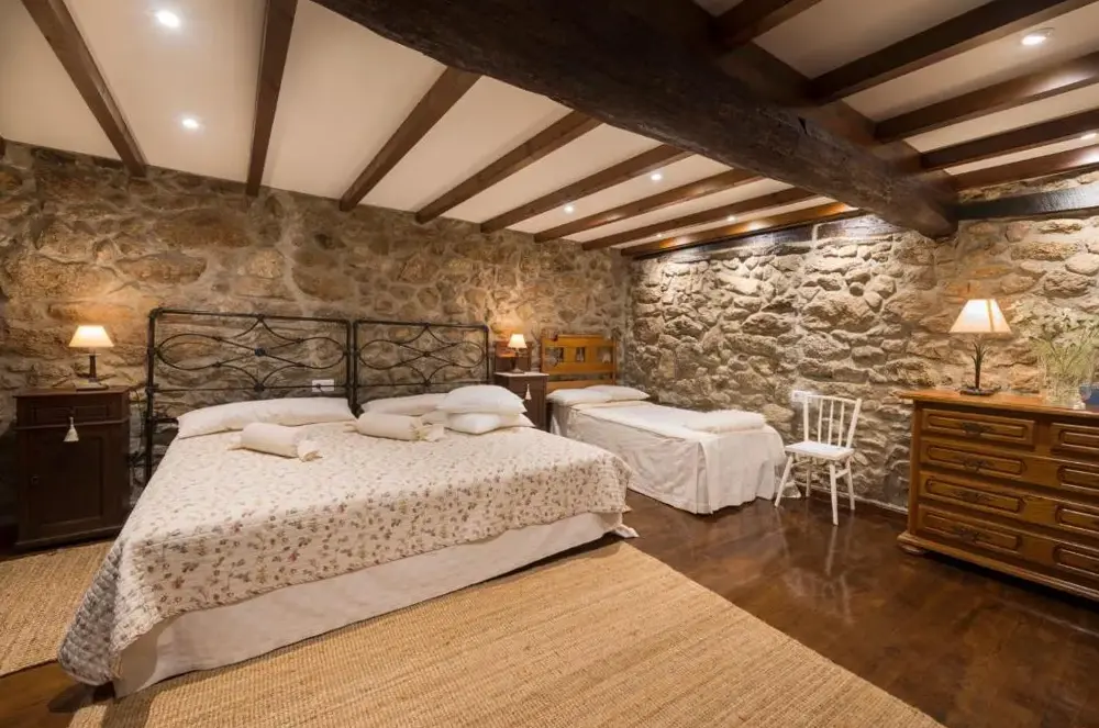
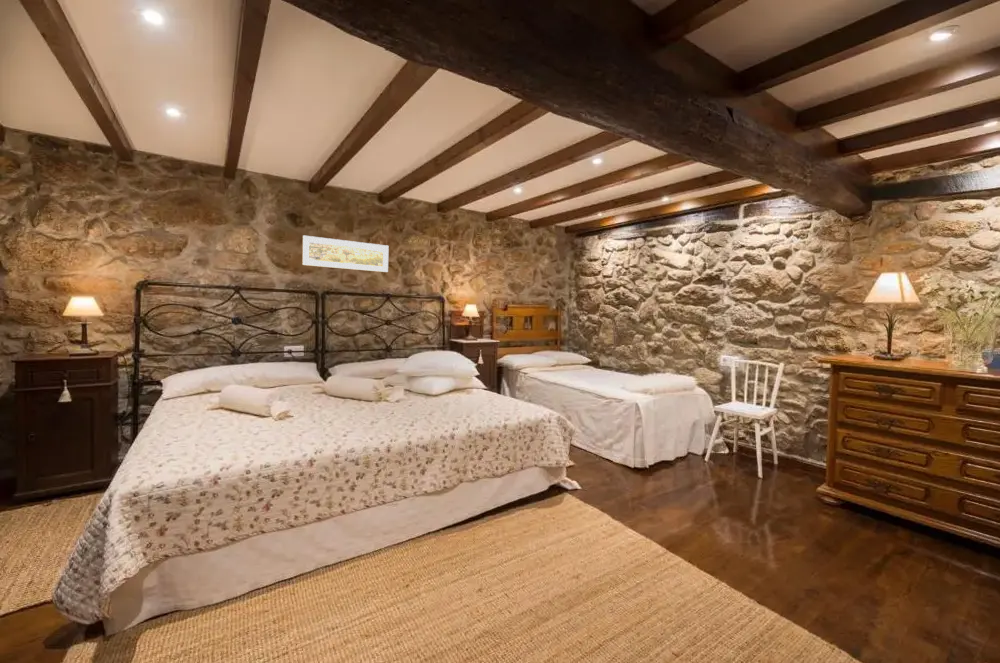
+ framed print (347, 254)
